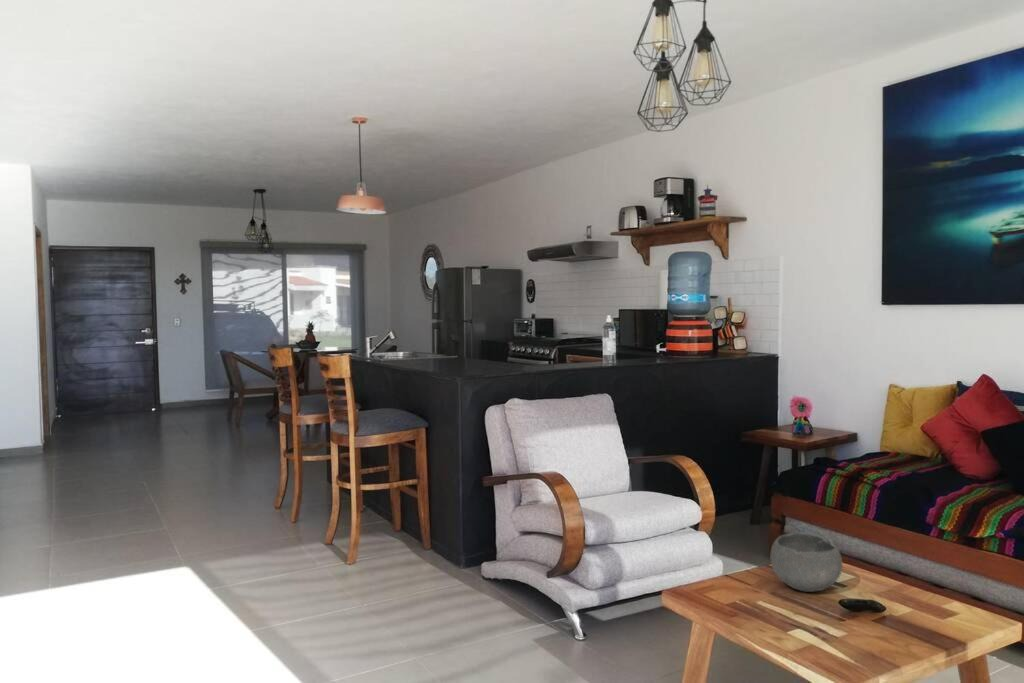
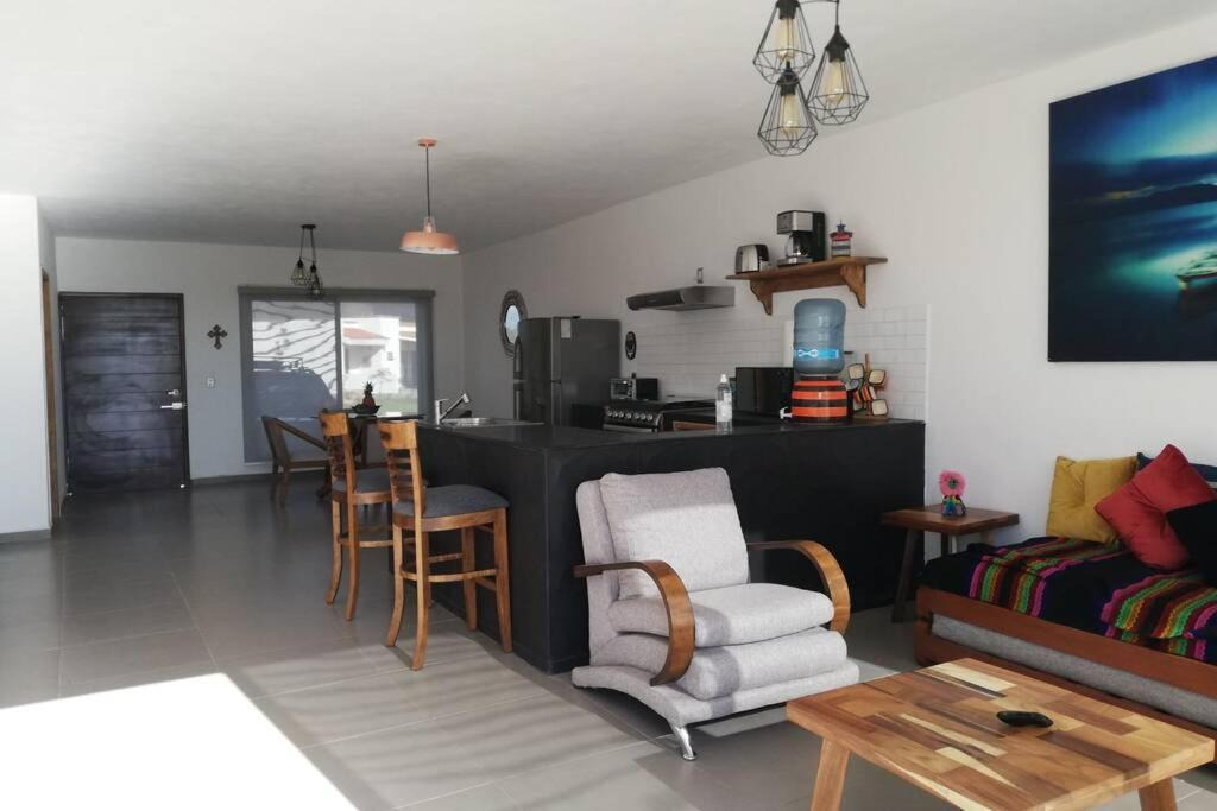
- bowl (805, 563)
